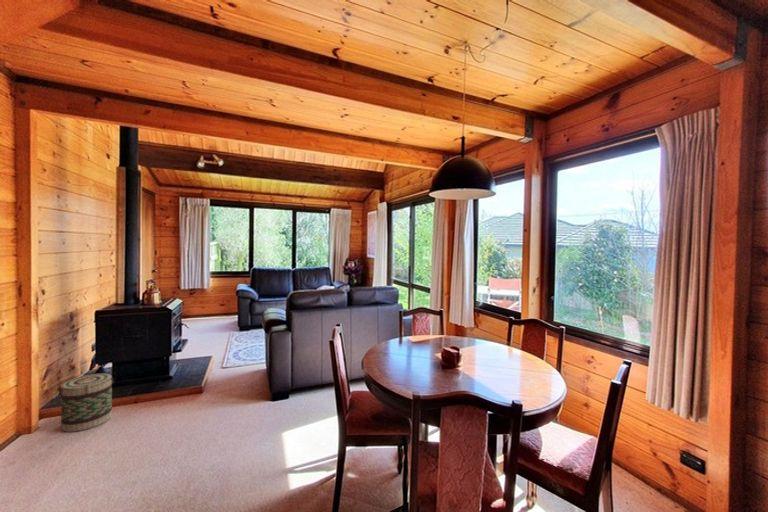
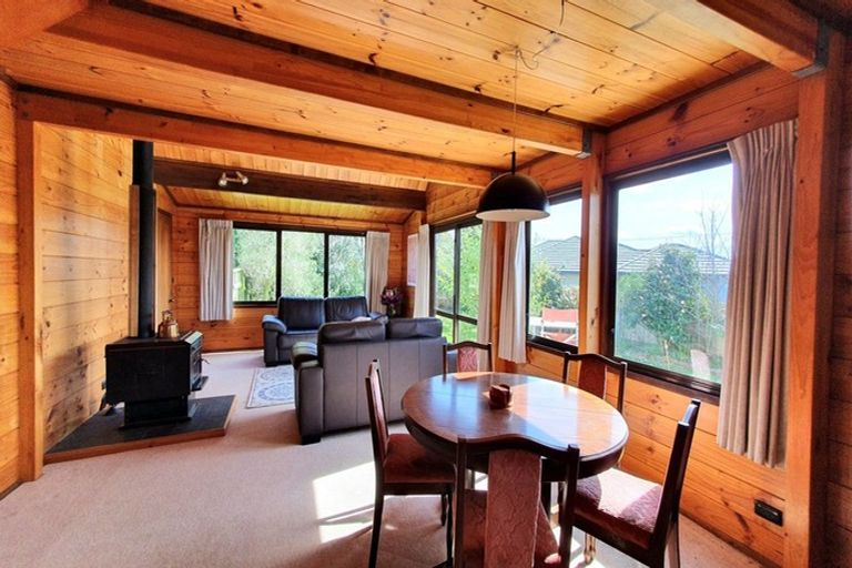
- basket (87, 400)
